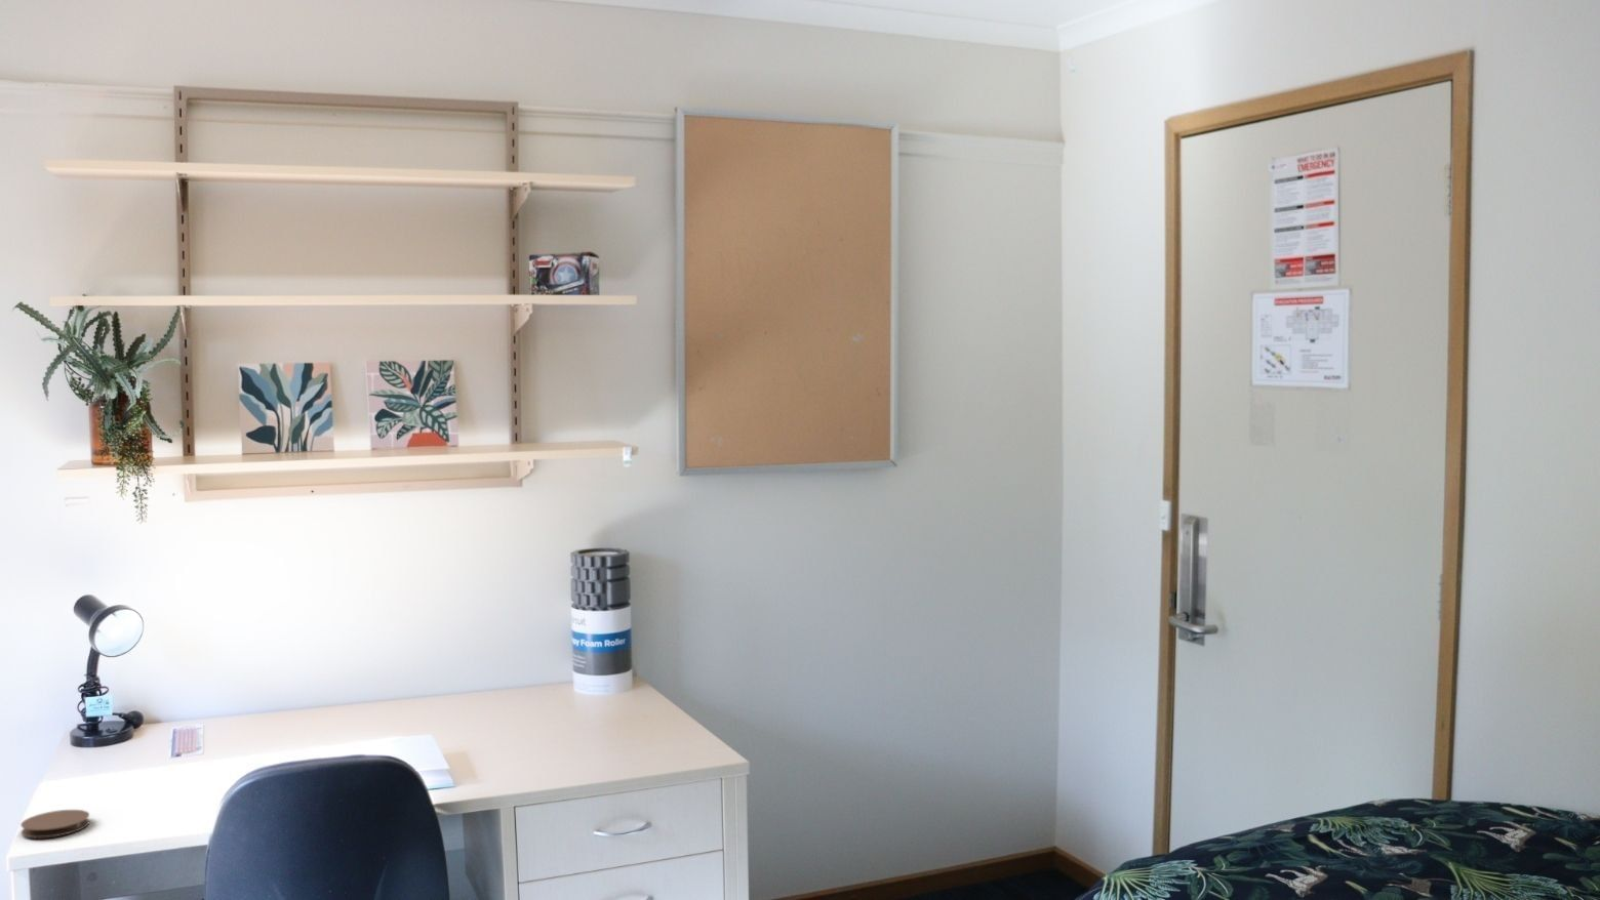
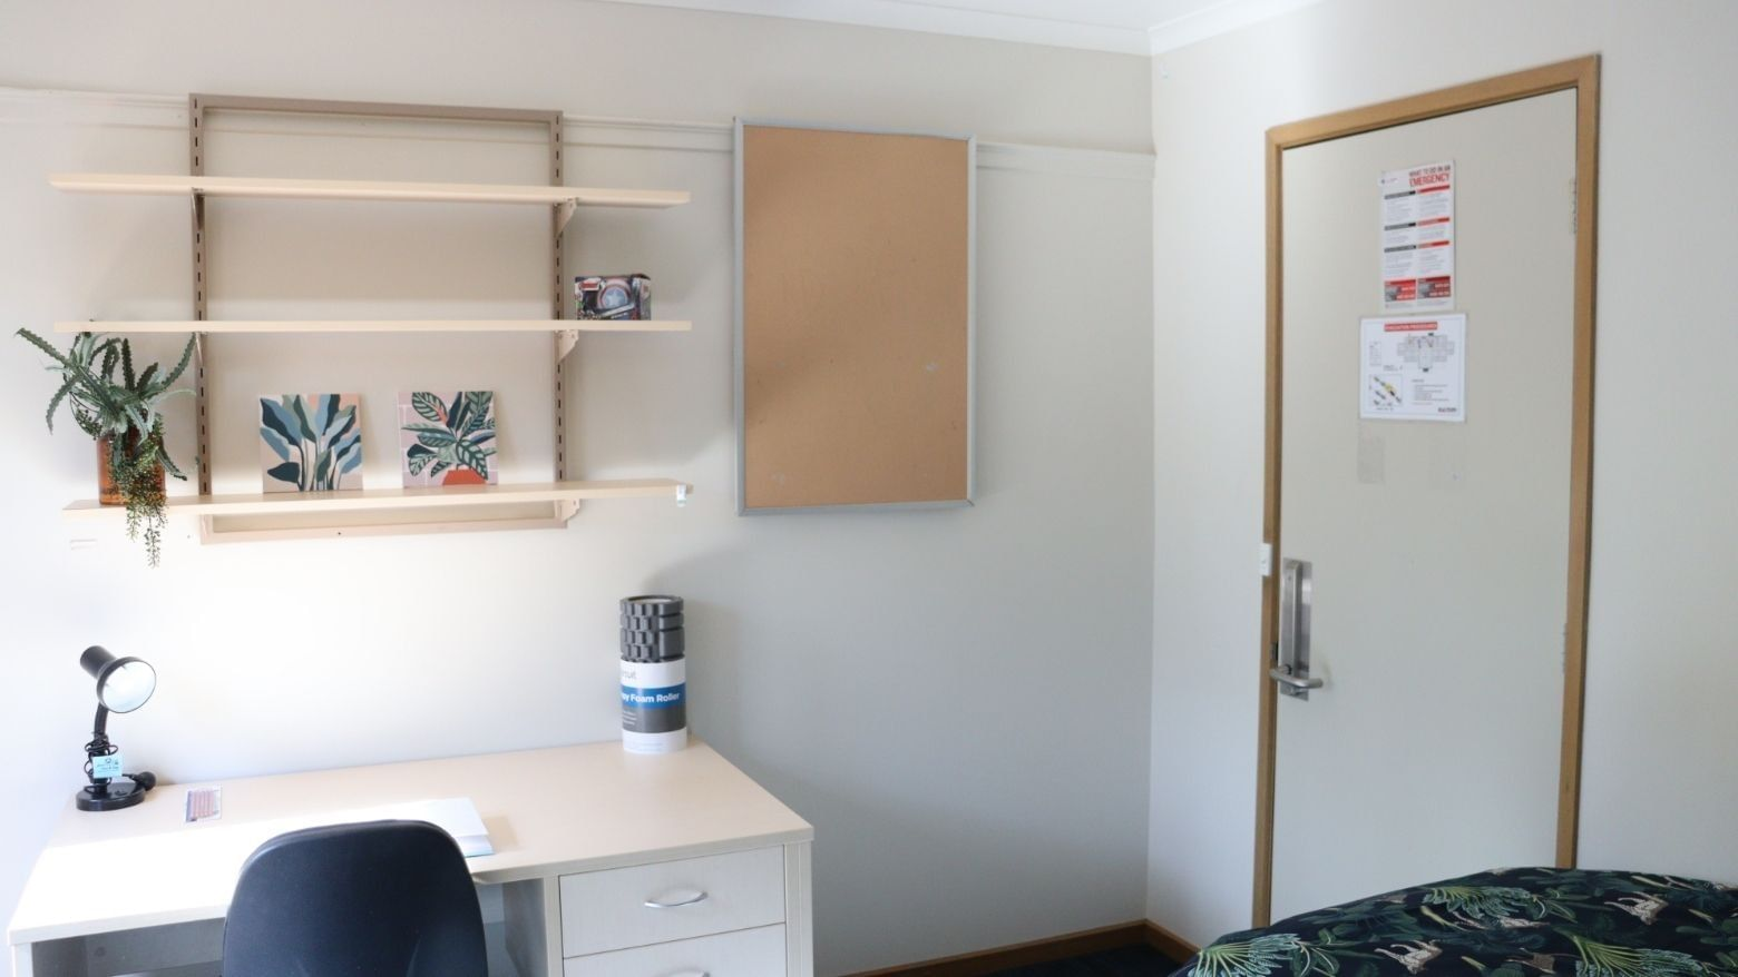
- coaster (55, 823)
